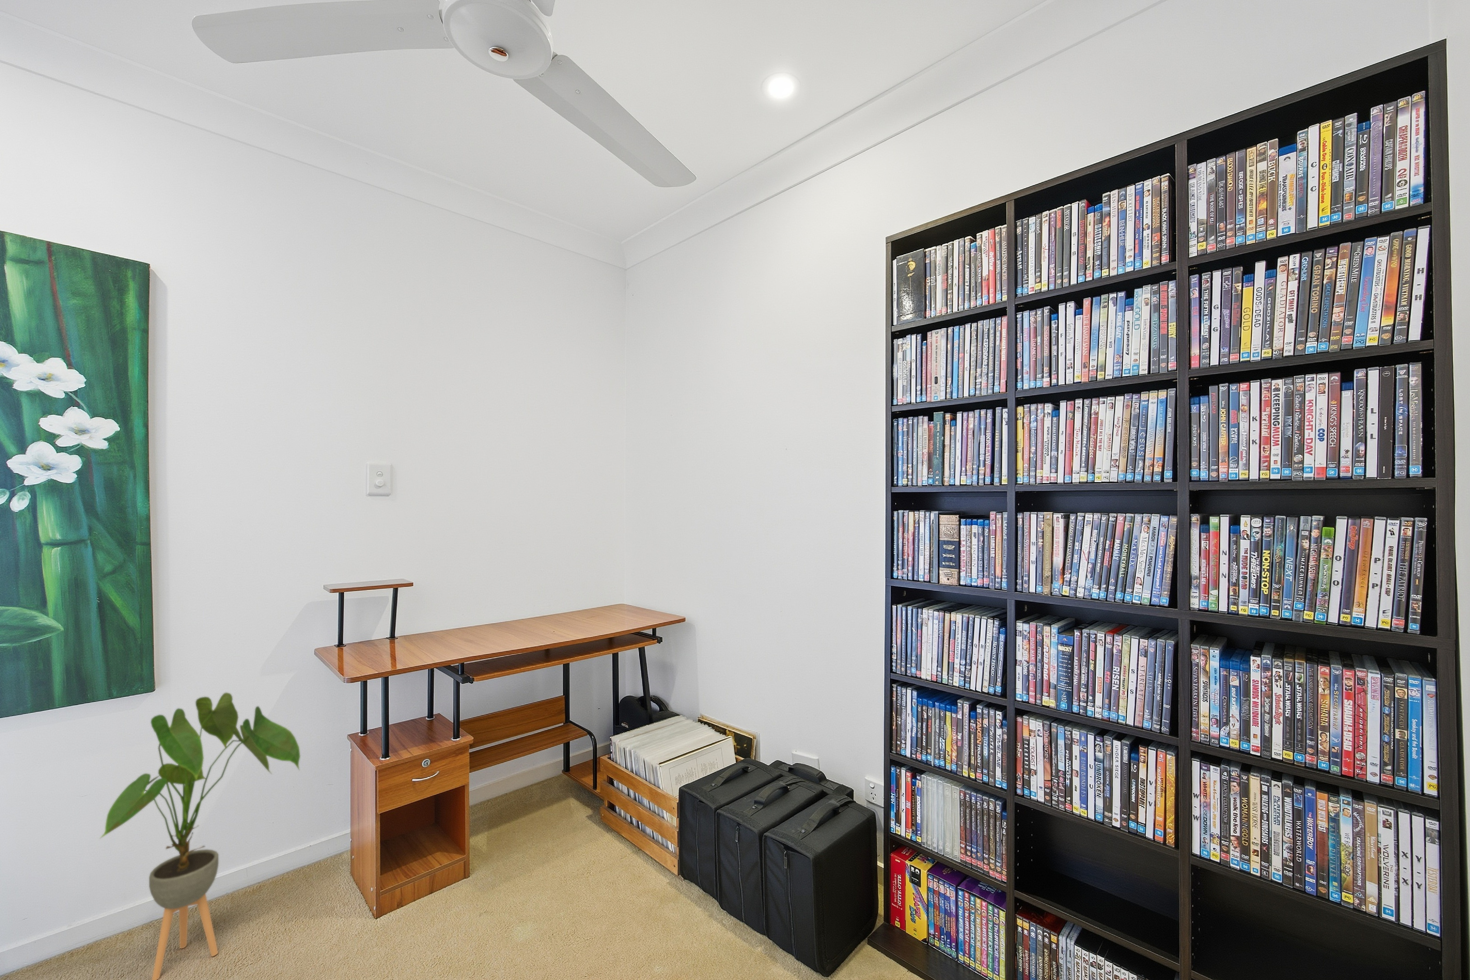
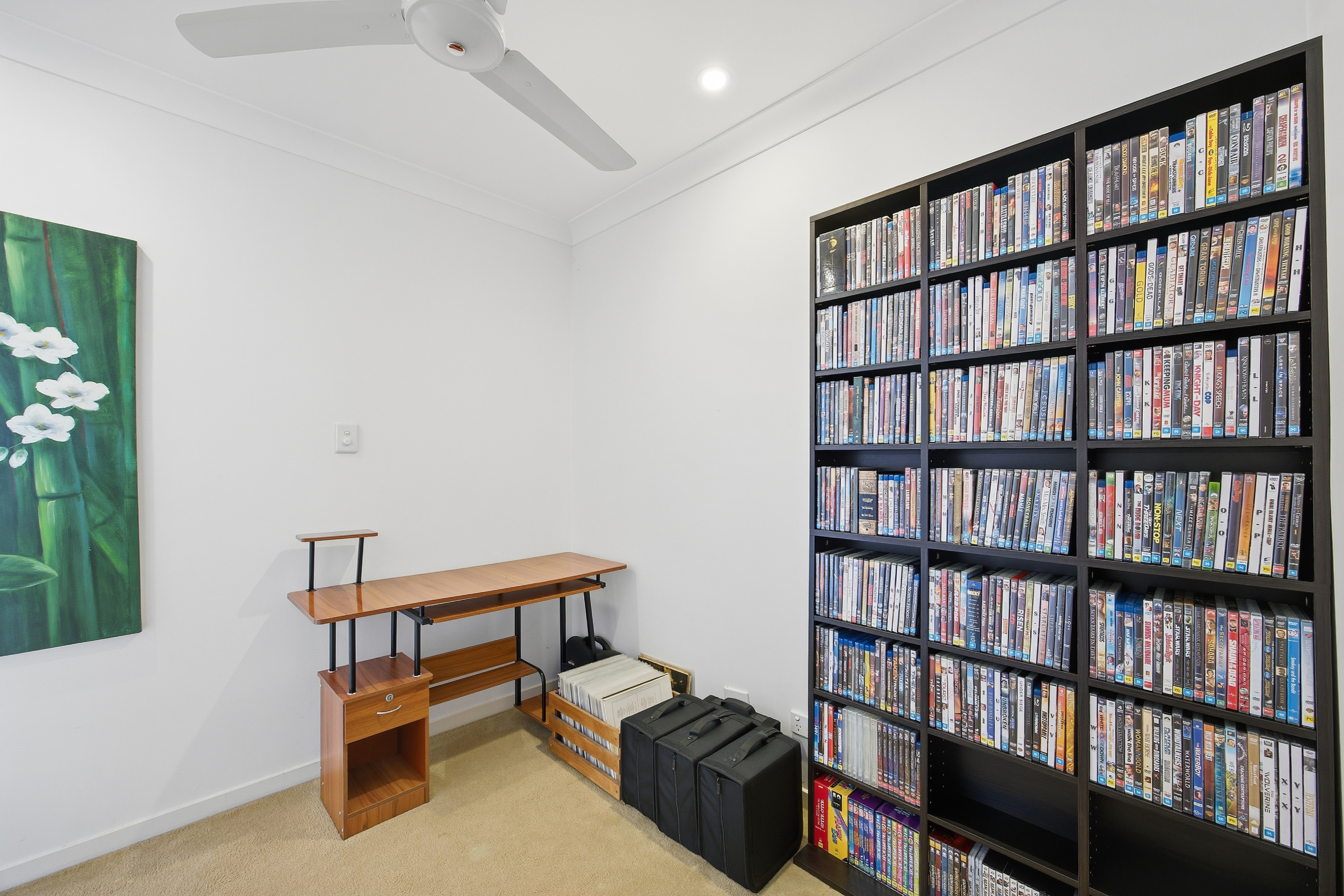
- house plant (198, 825)
